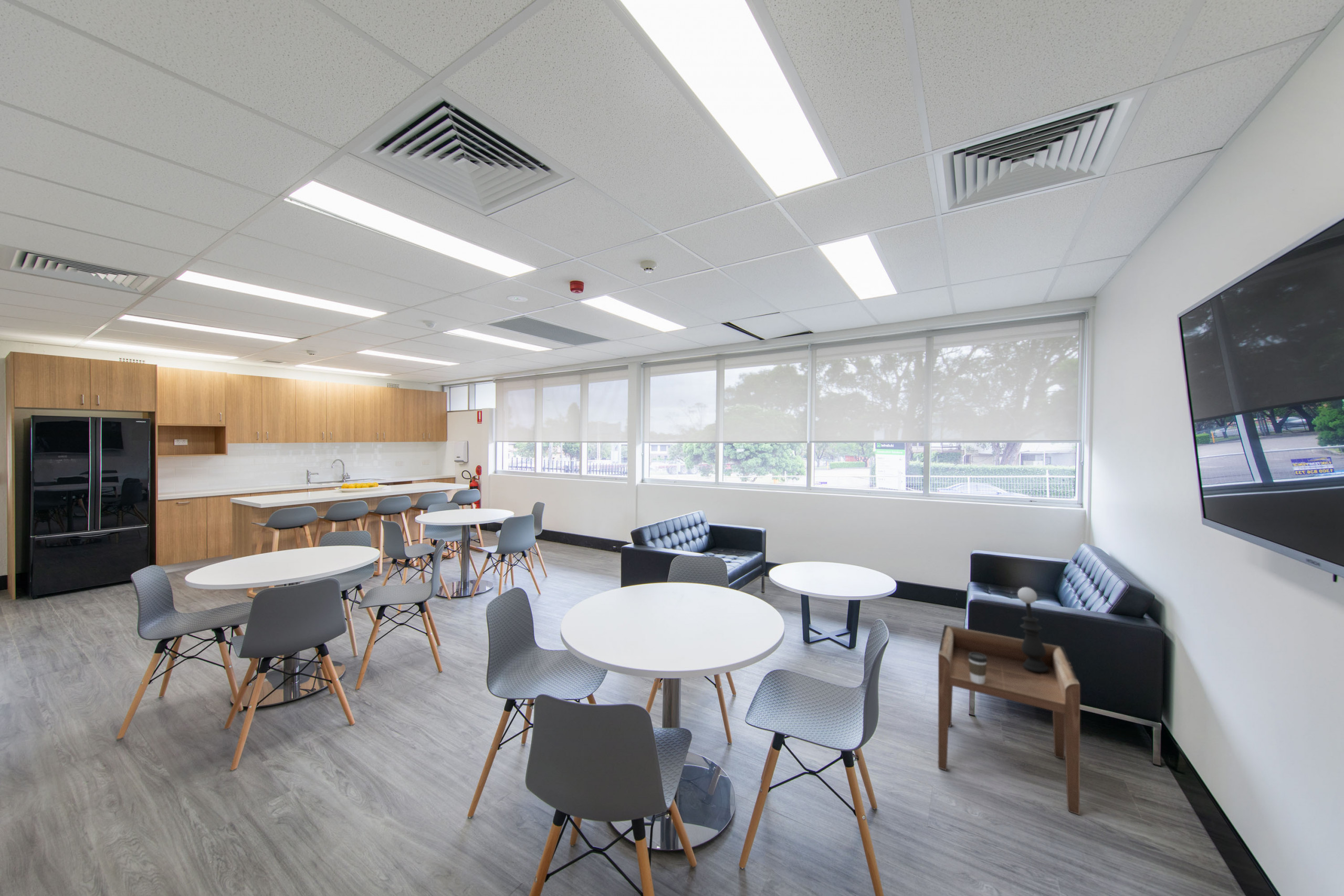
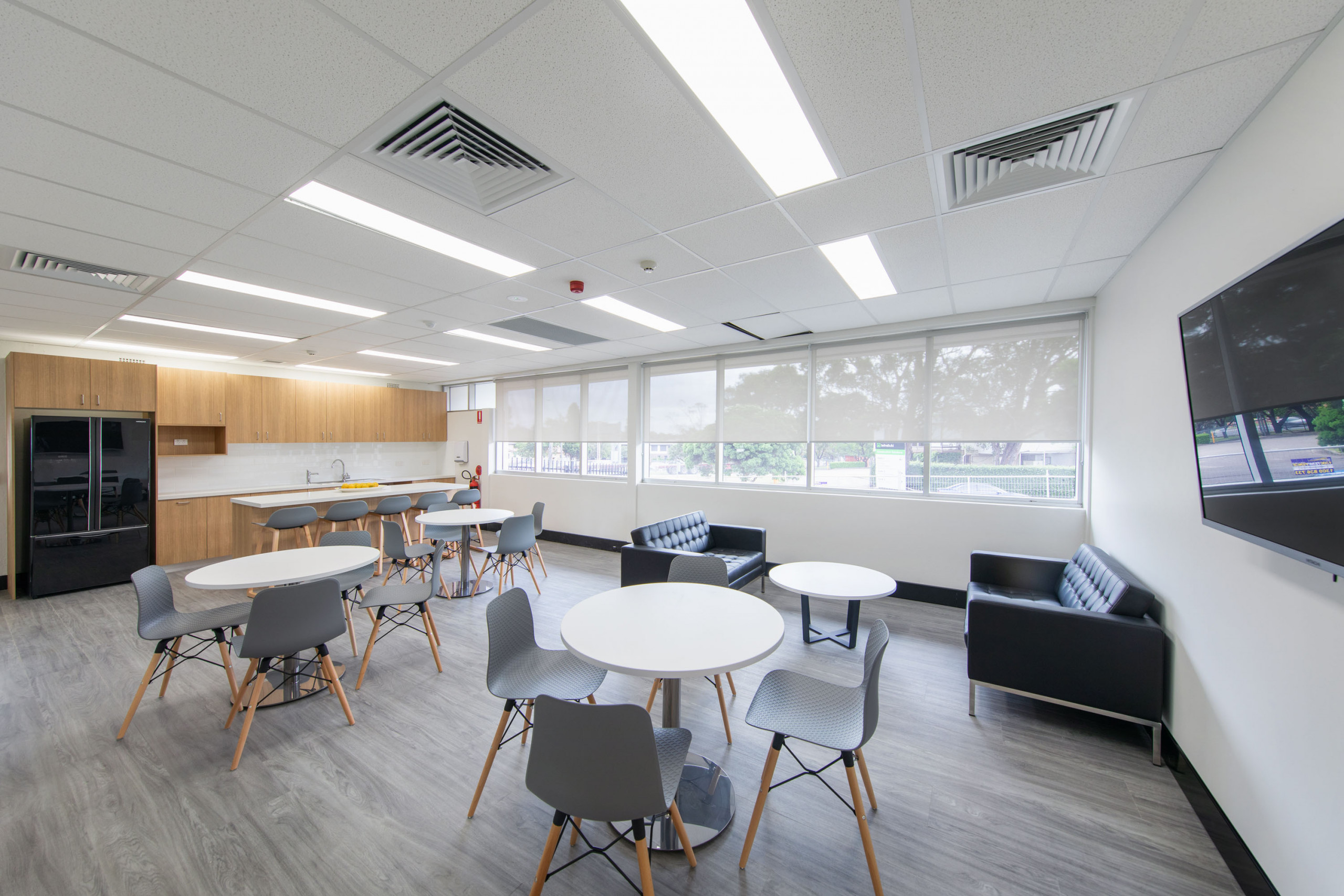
- table lamp (1036, 628)
- side table (1004, 699)
- coffee cup (978, 668)
